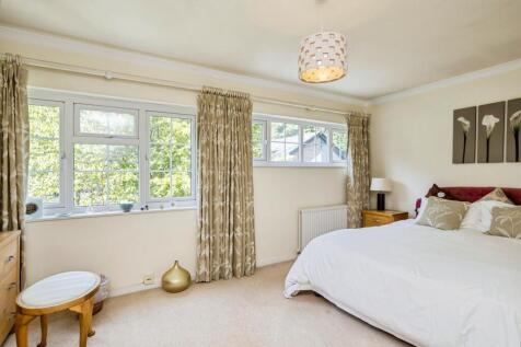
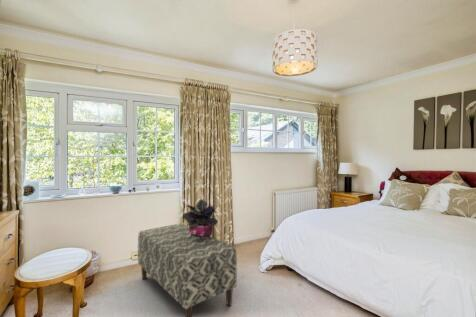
+ bench (182, 264)
+ potted plant (200, 220)
